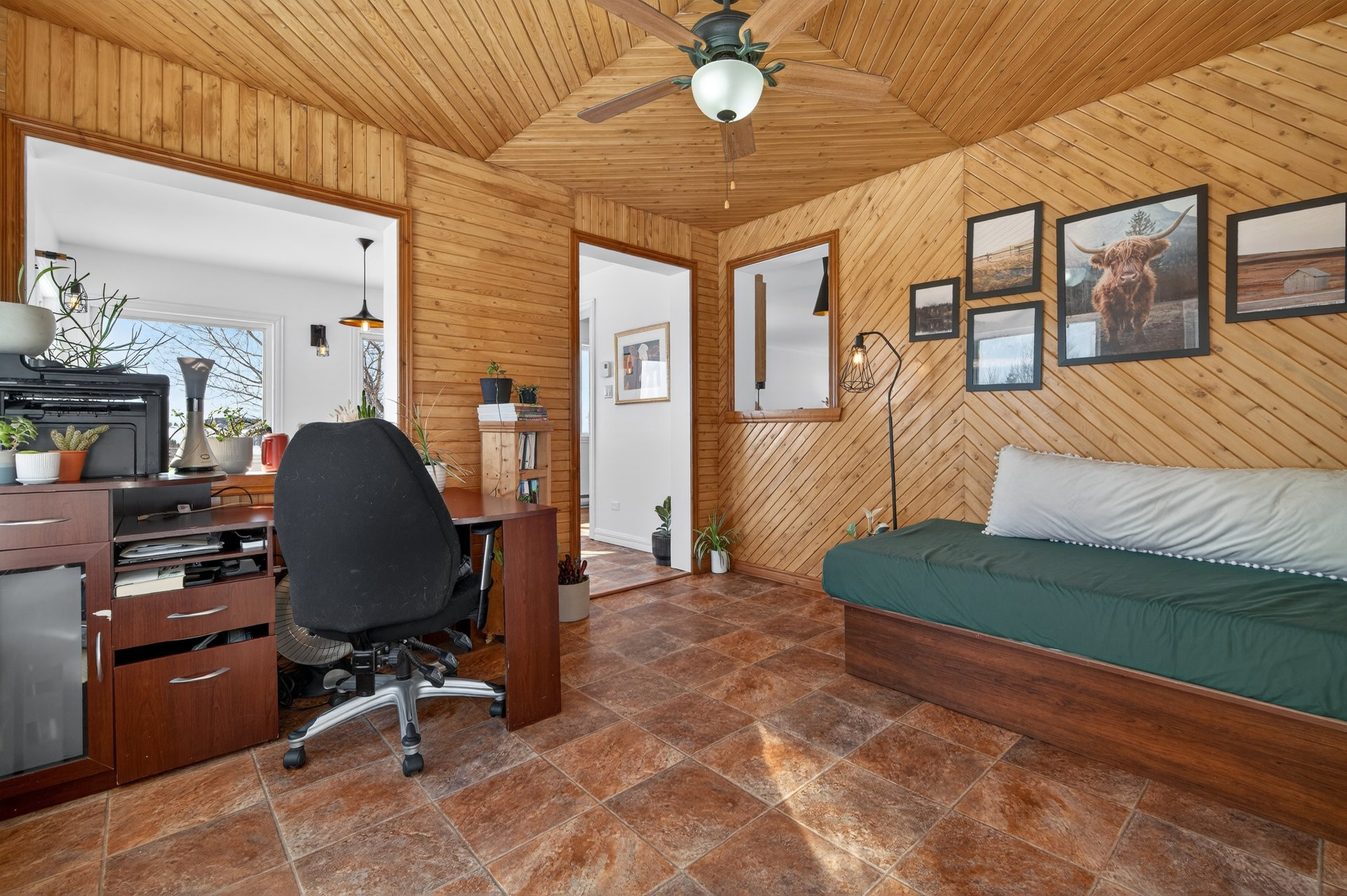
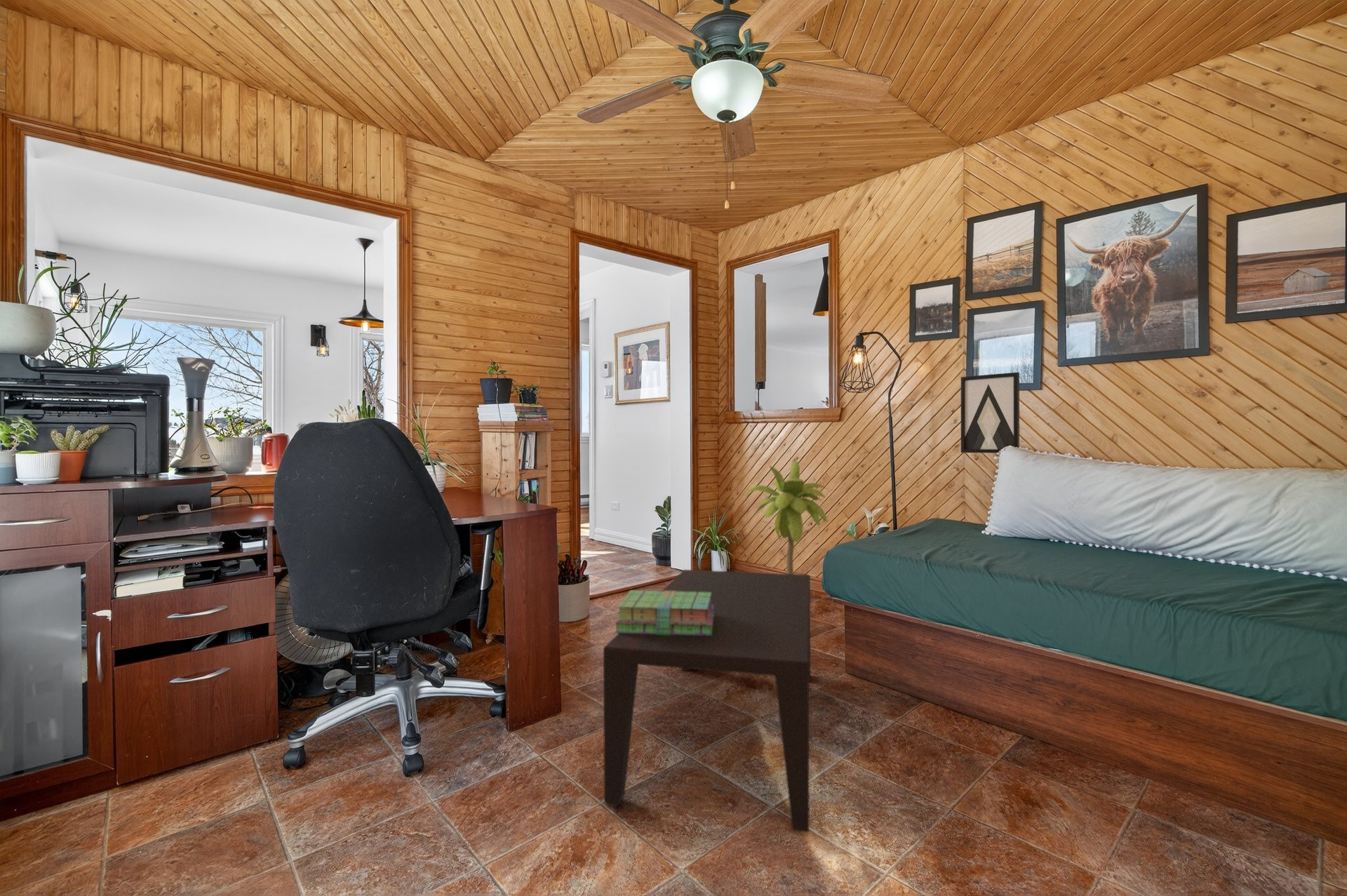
+ coffee table (729, 665)
+ stack of books (666, 610)
+ palm tree (791, 528)
+ wall art (989, 413)
